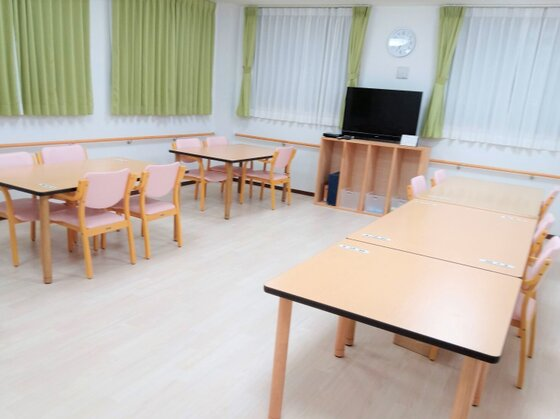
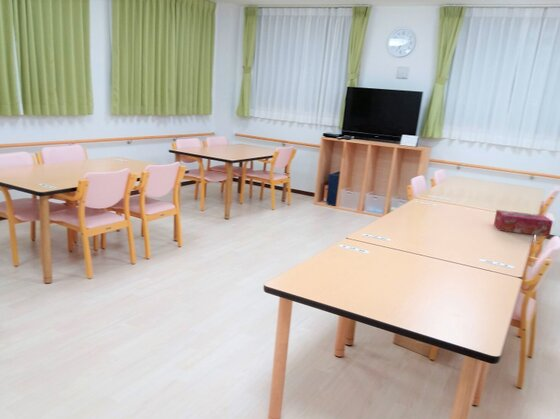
+ tissue box (522, 222)
